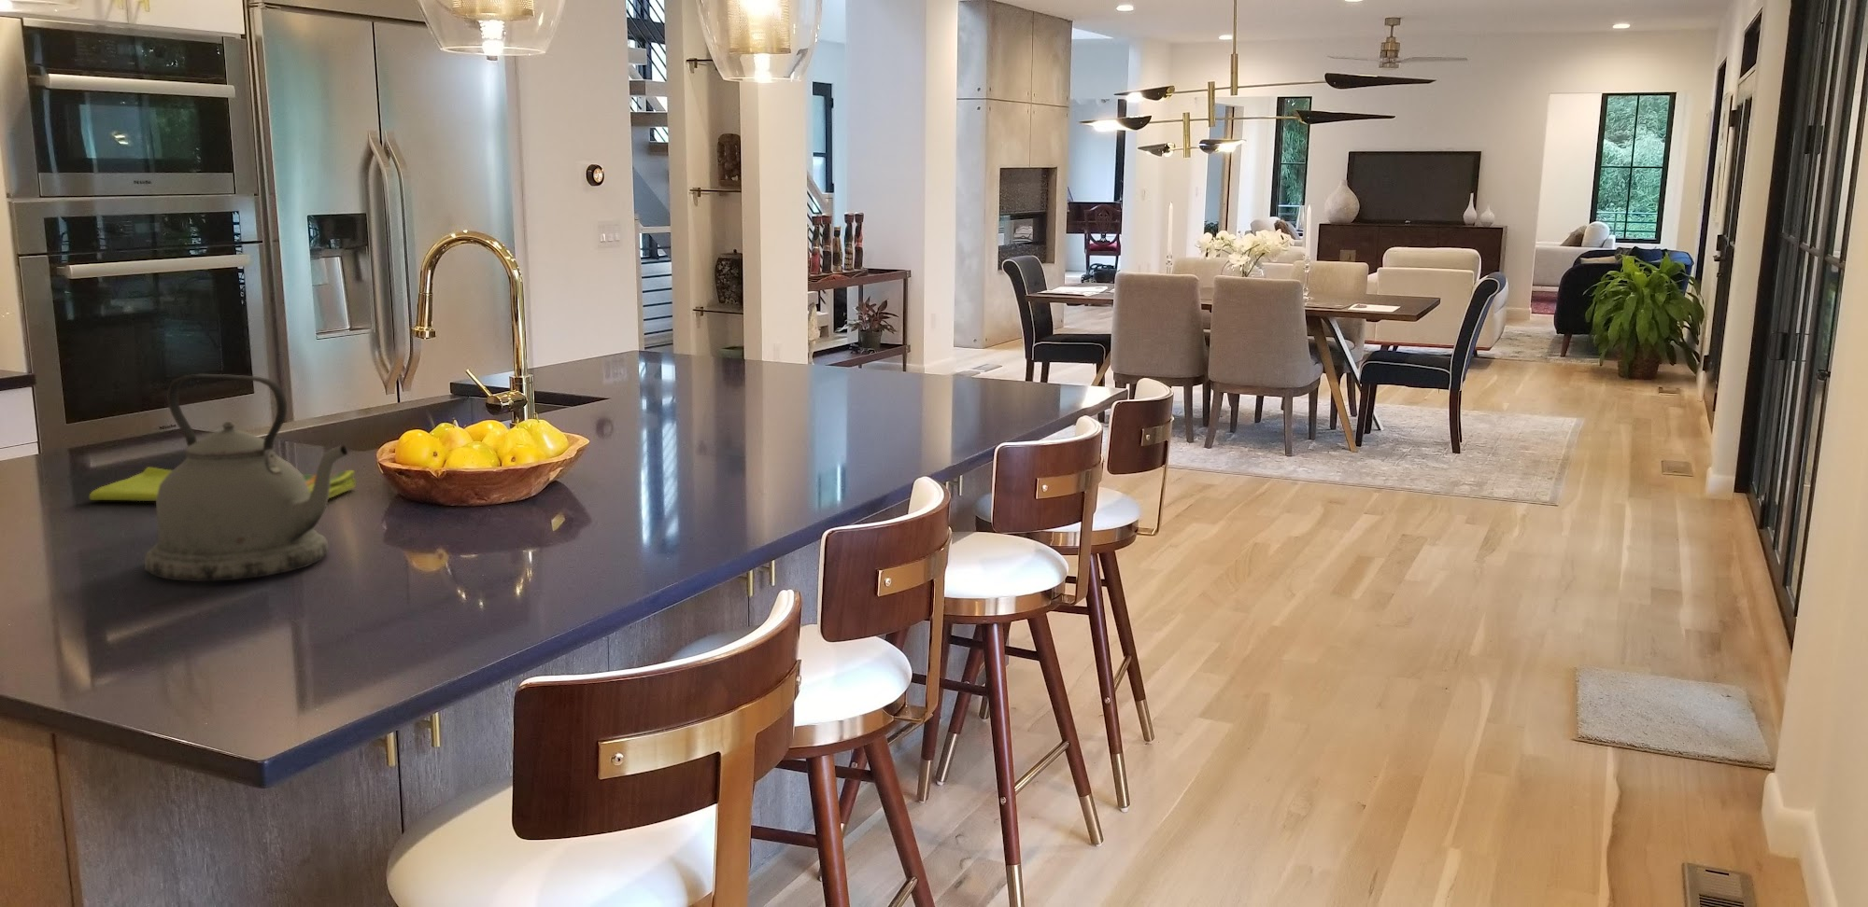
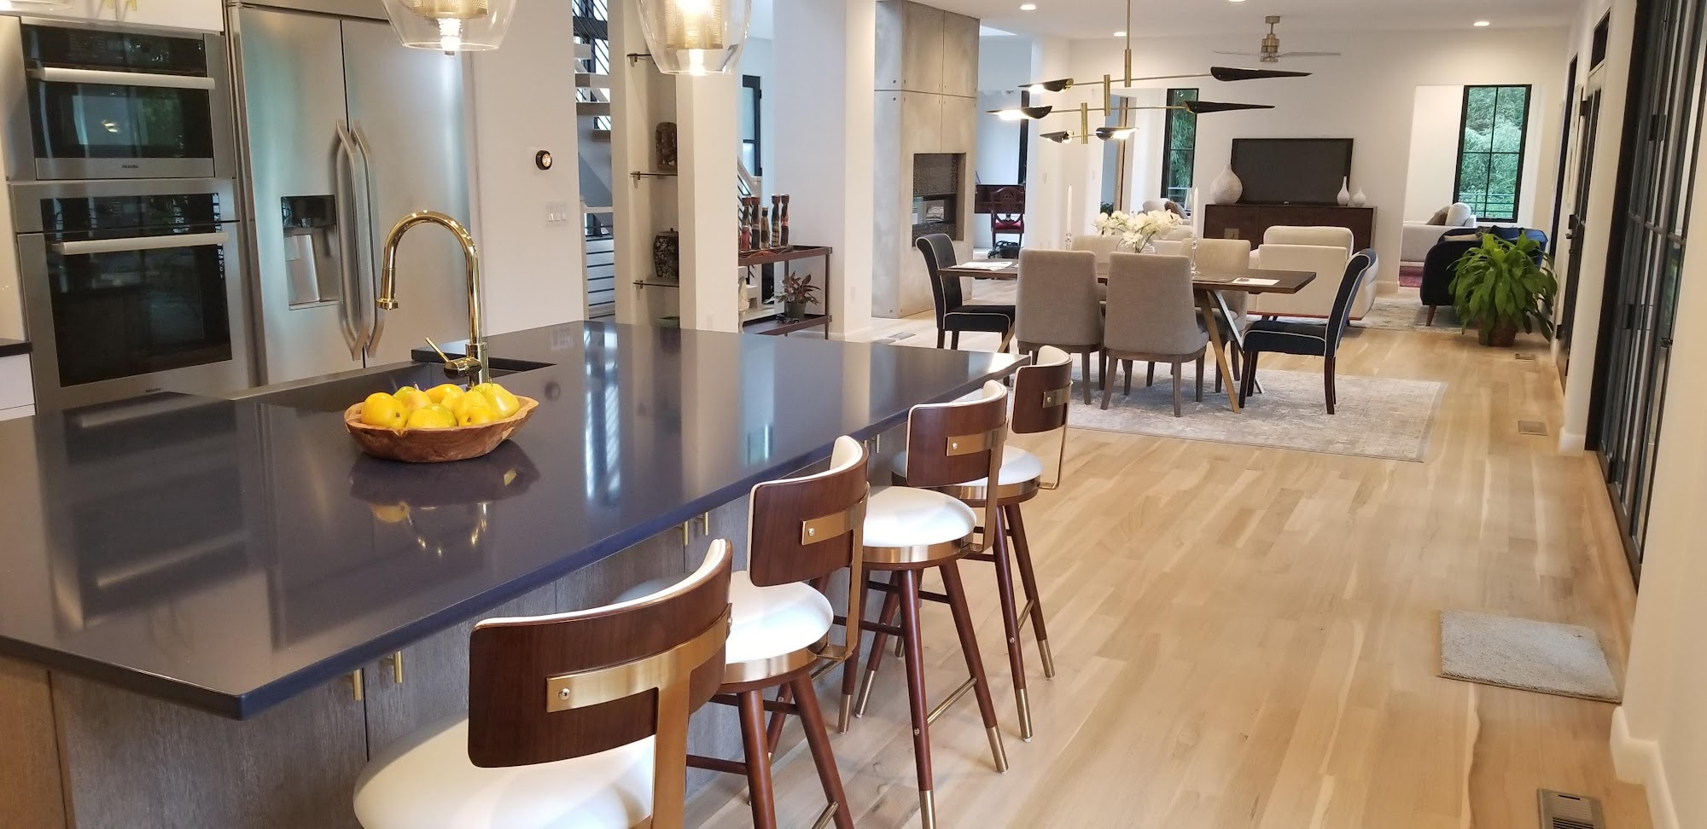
- dish towel (170, 470)
- kettle (244, 469)
